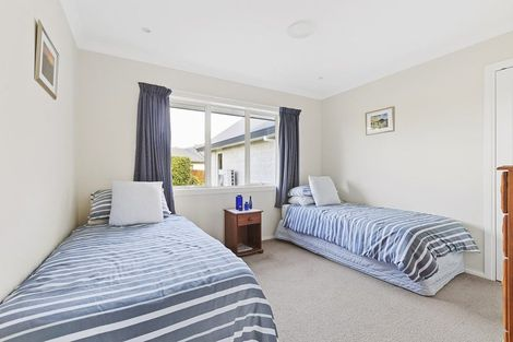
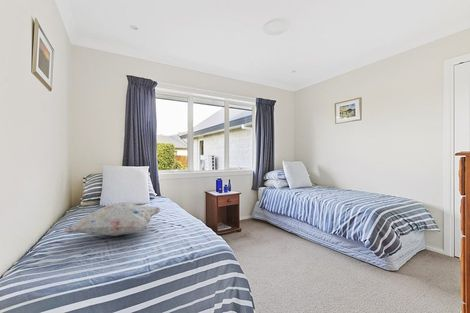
+ decorative pillow (119, 218)
